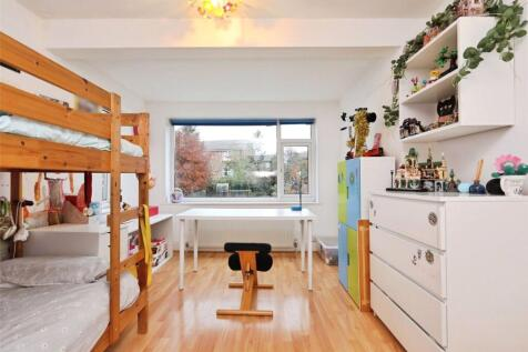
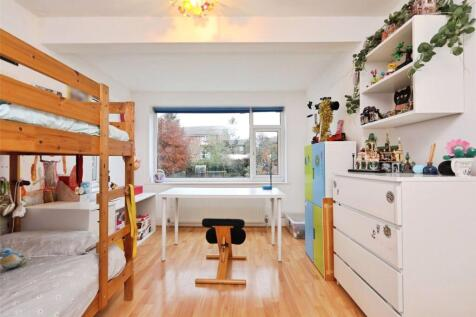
+ plush toy (14, 256)
